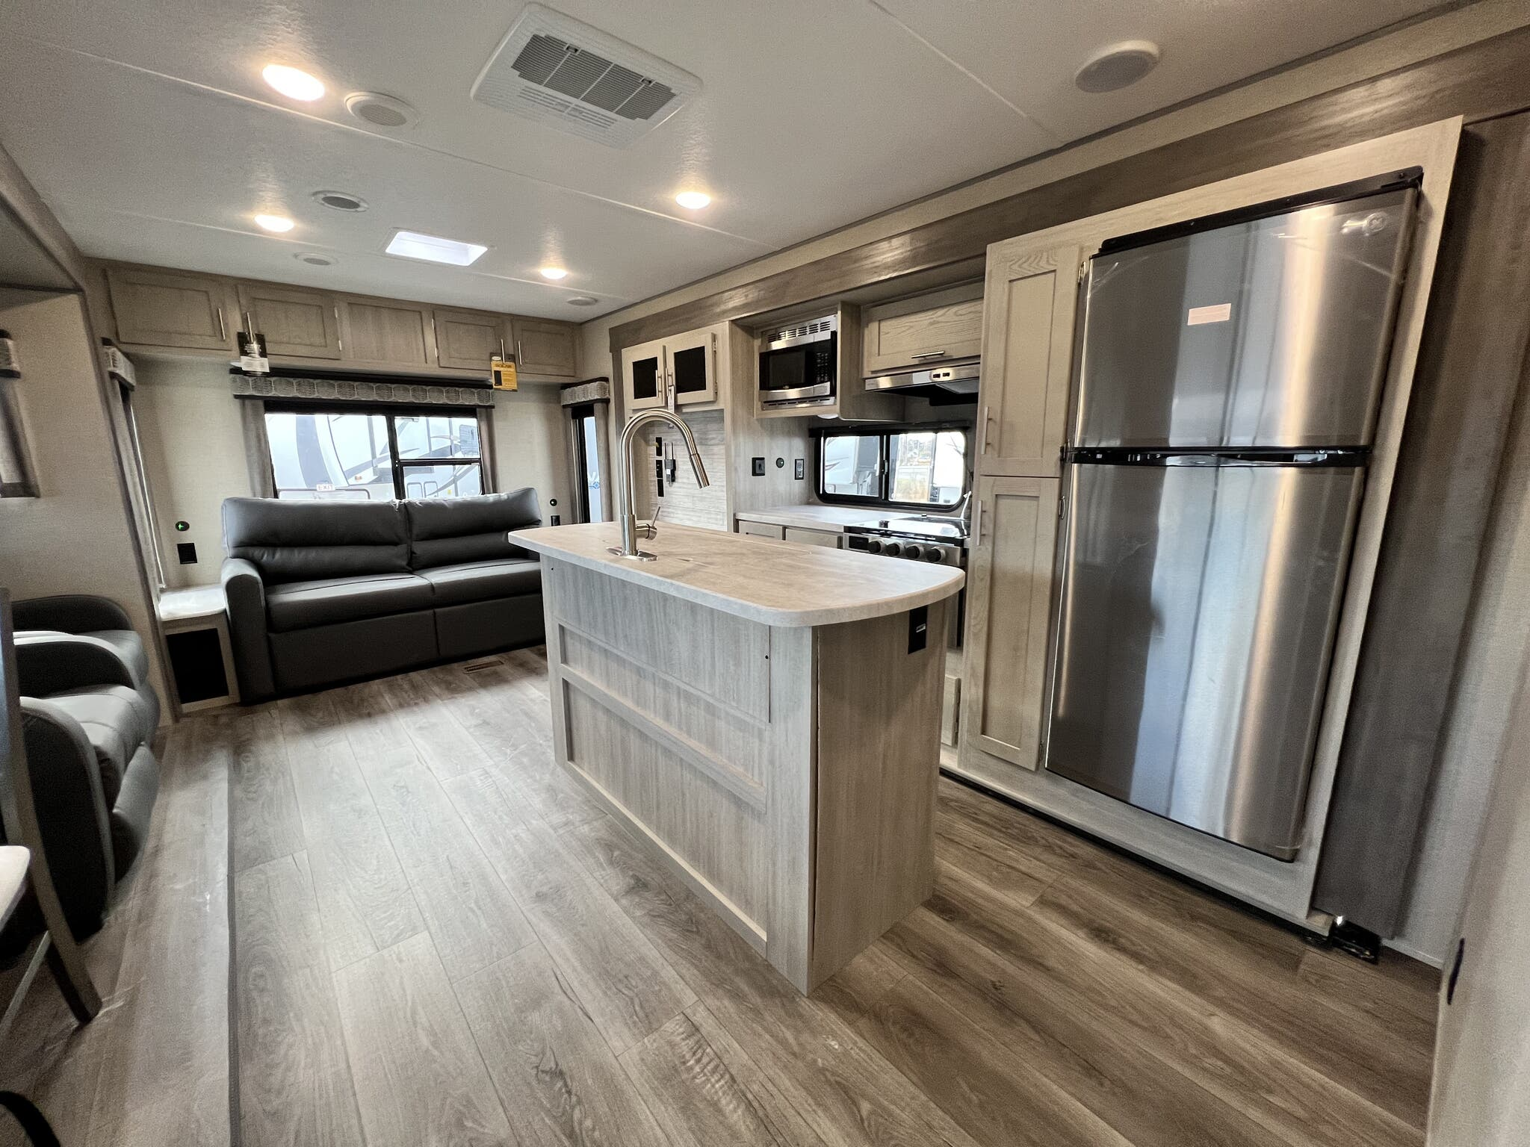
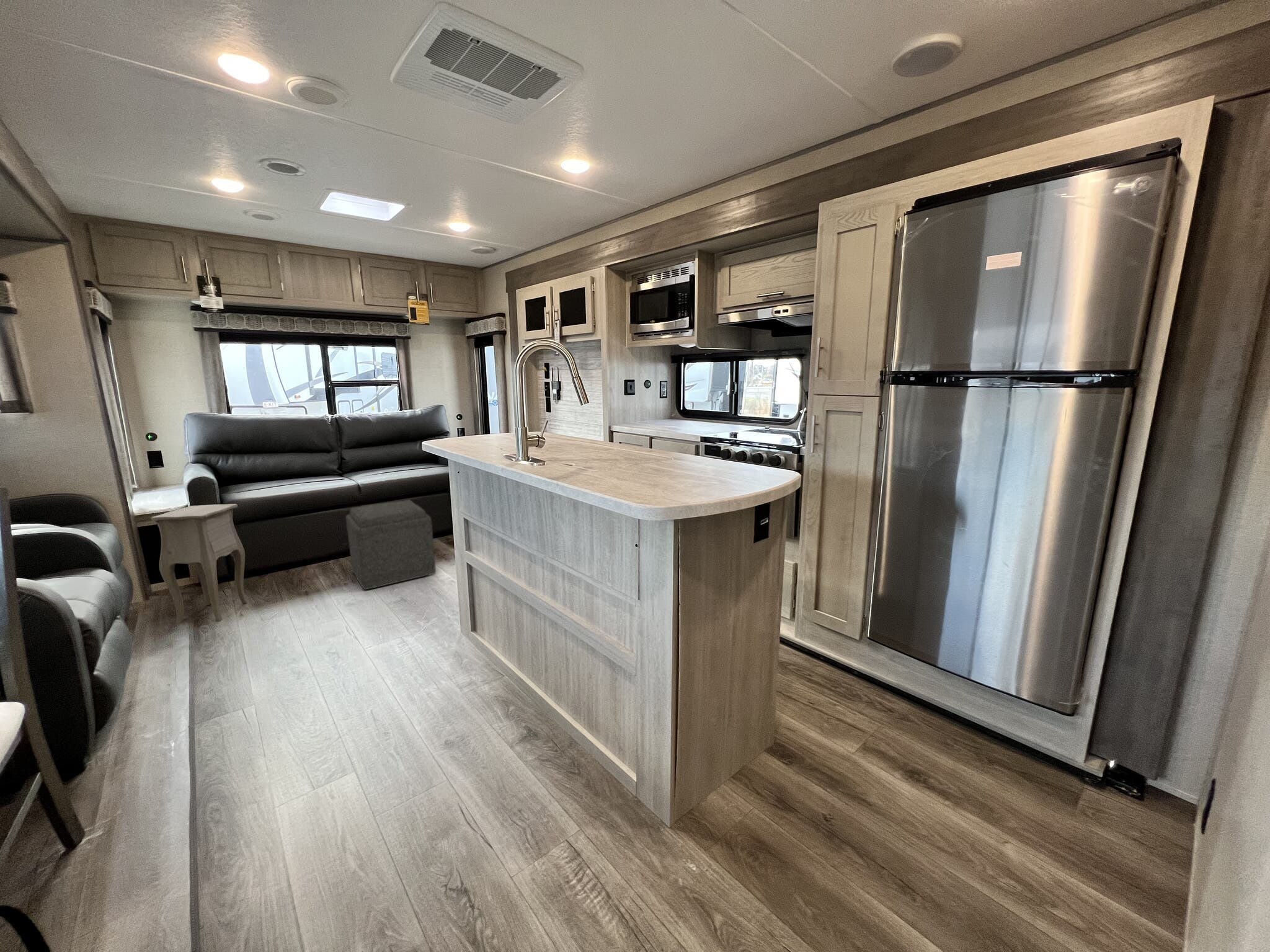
+ ottoman (391, 540)
+ side table (205, 562)
